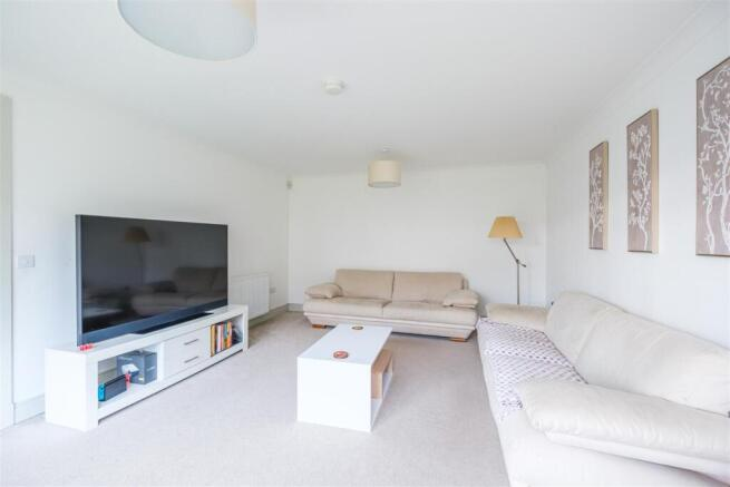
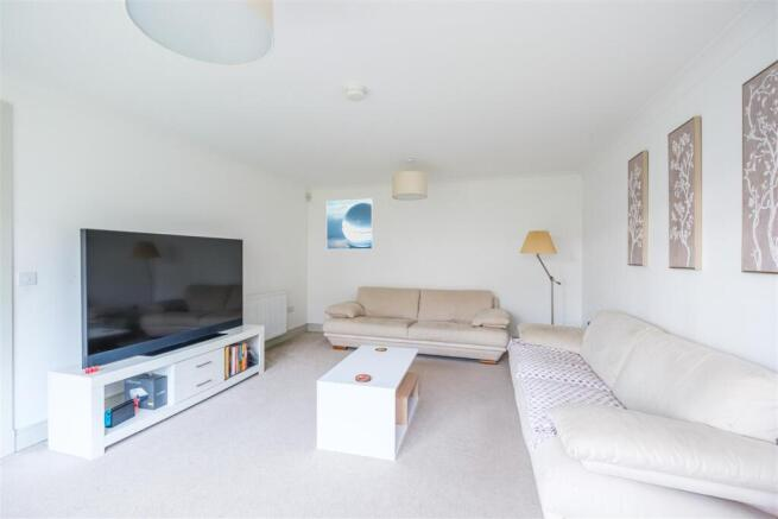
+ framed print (349, 224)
